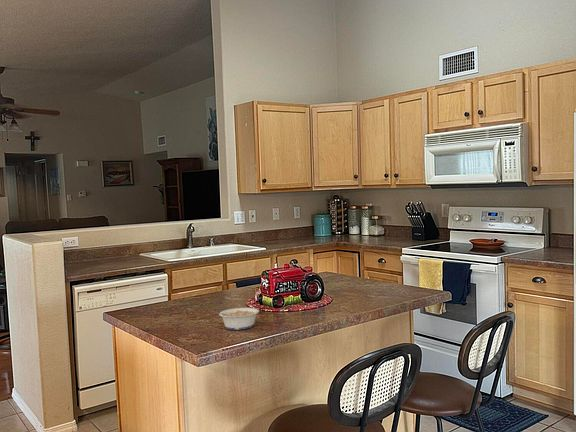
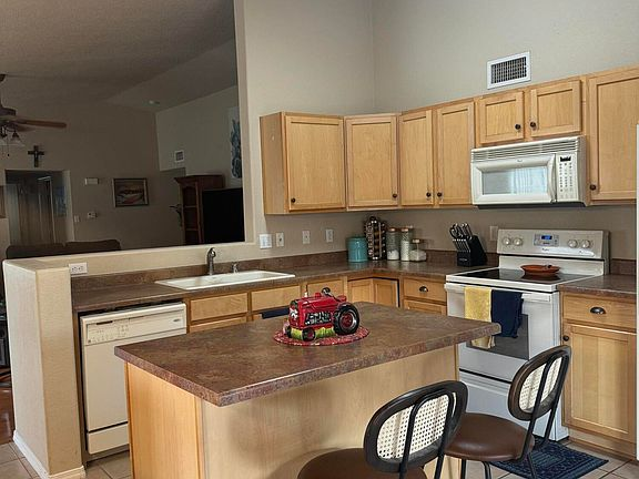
- legume (238, 318)
